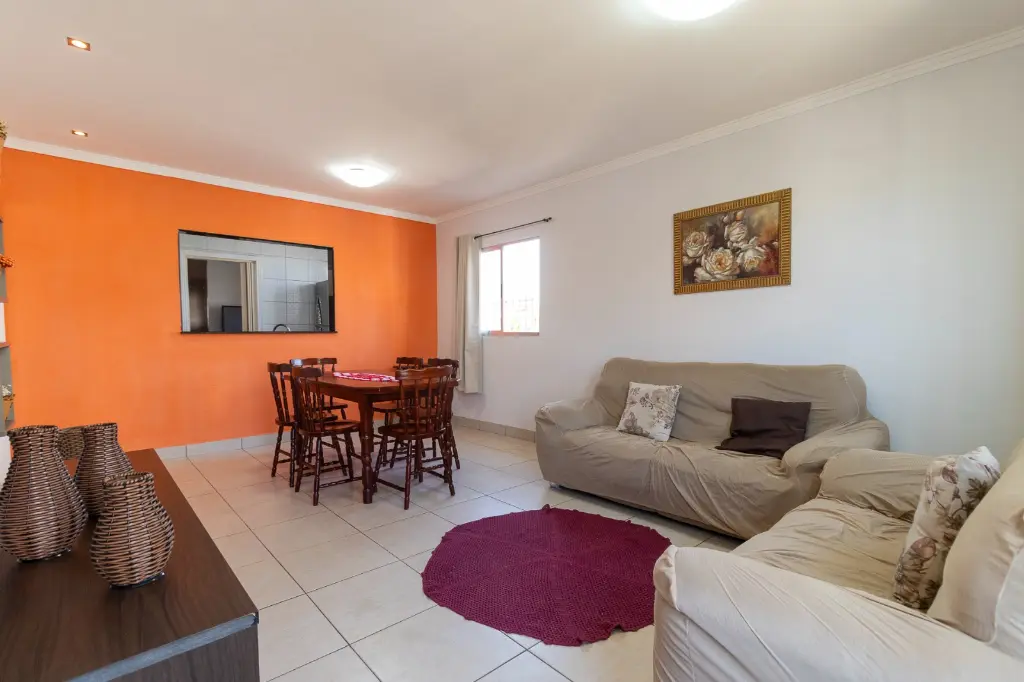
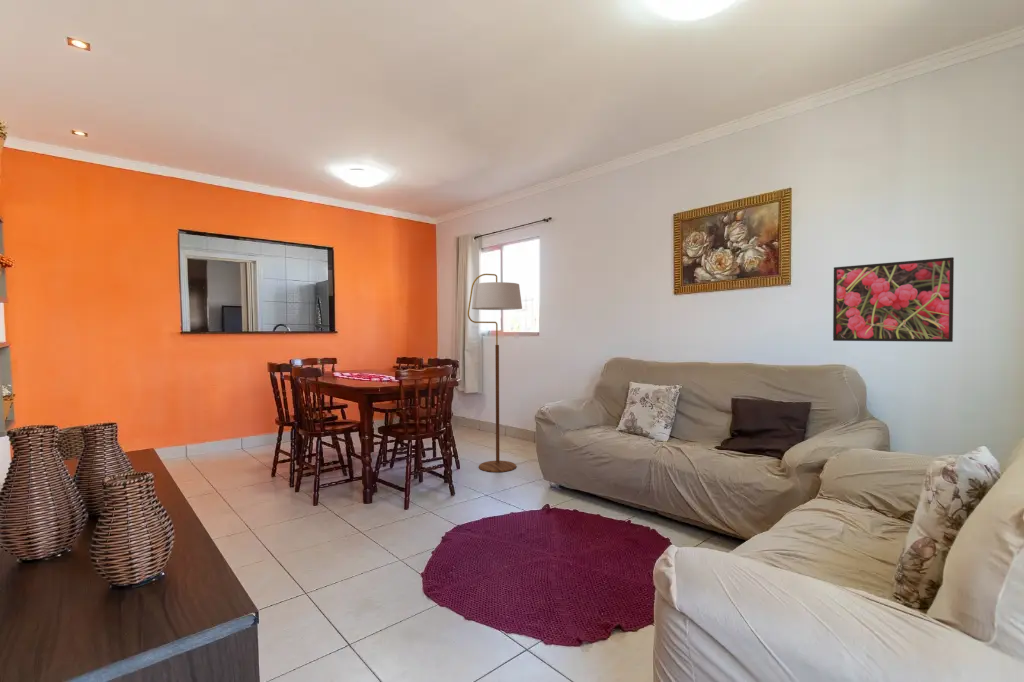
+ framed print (889, 302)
+ floor lamp (496, 371)
